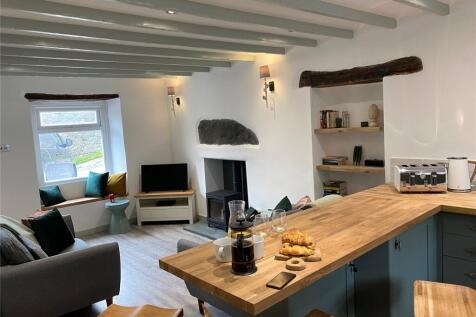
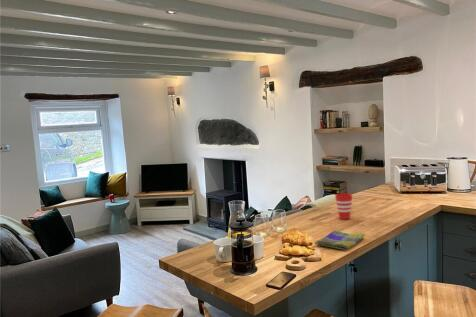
+ cup (344, 206)
+ dish towel (340, 239)
